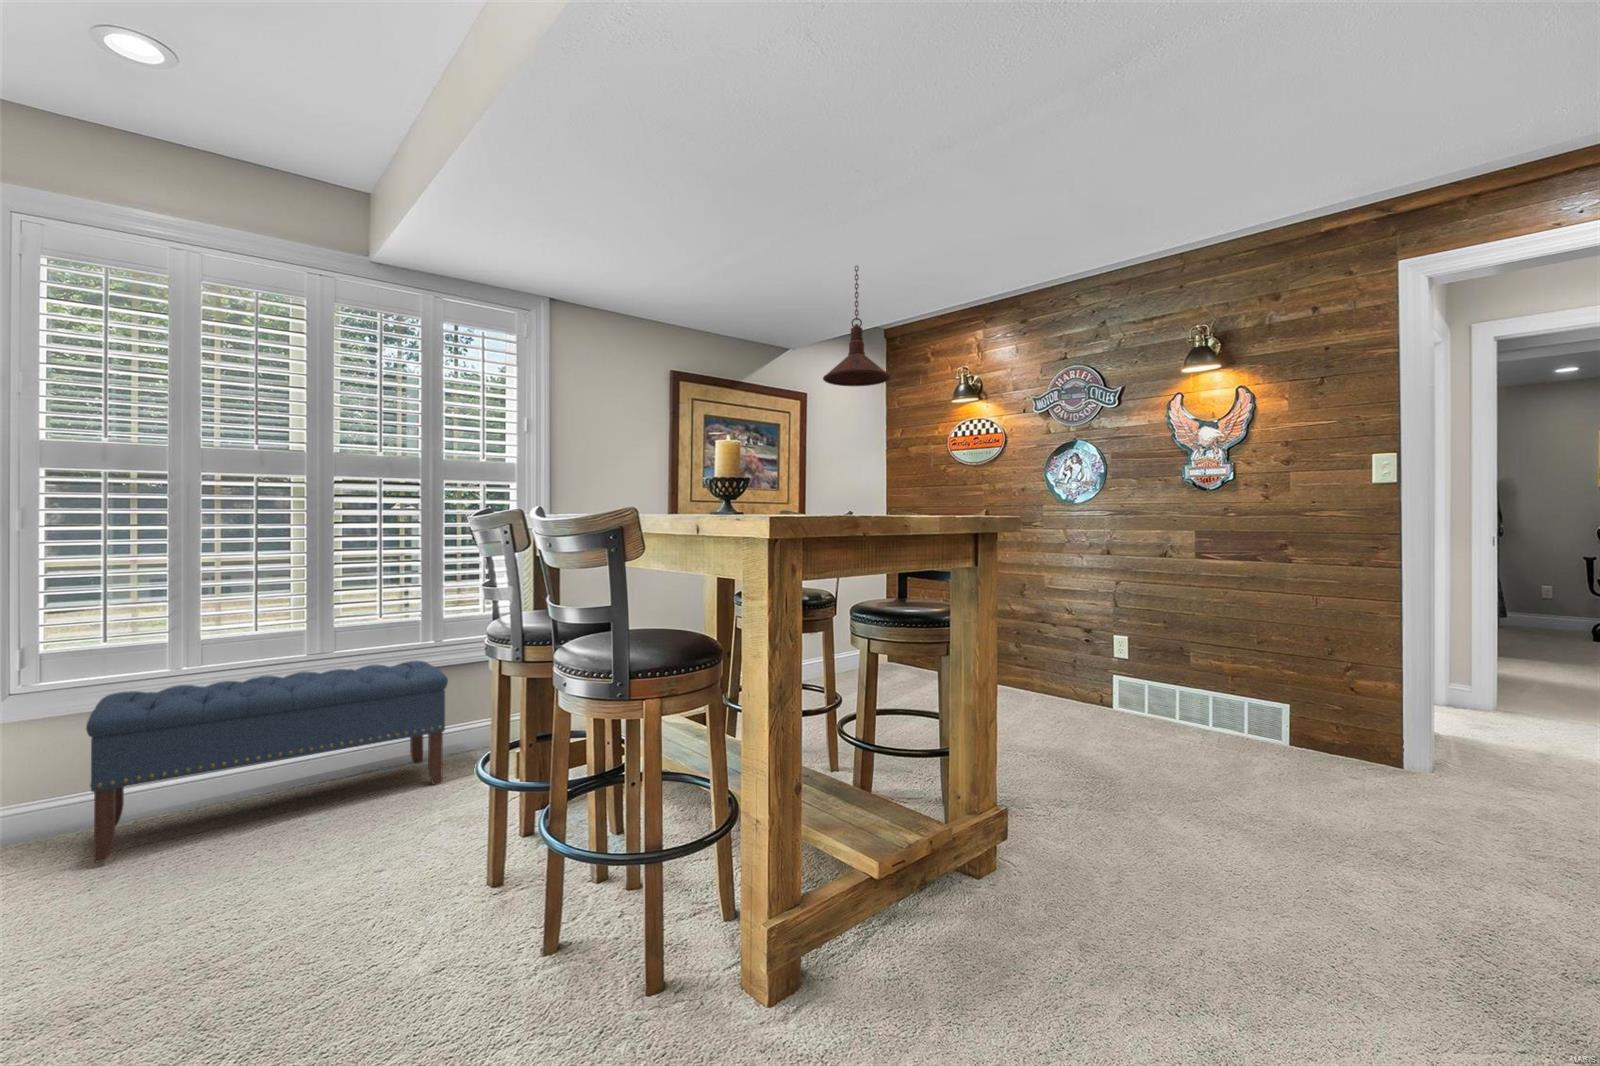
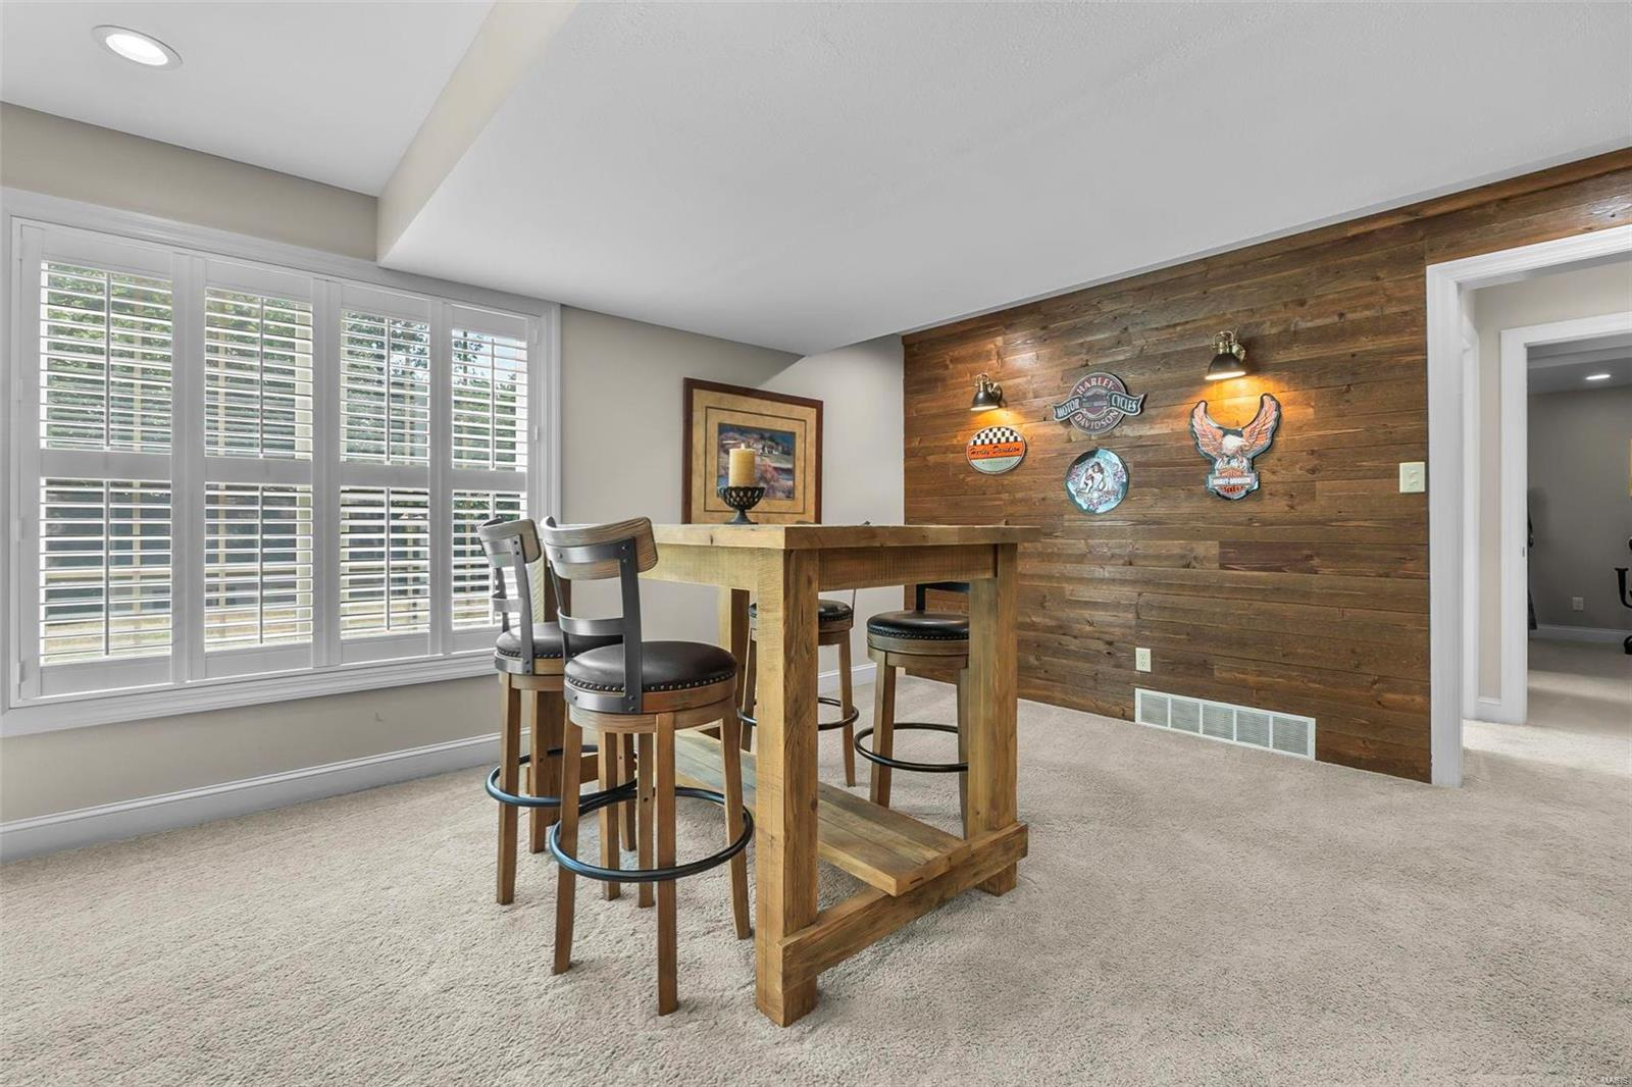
- bench (286, 741)
- pendant light (857, 324)
